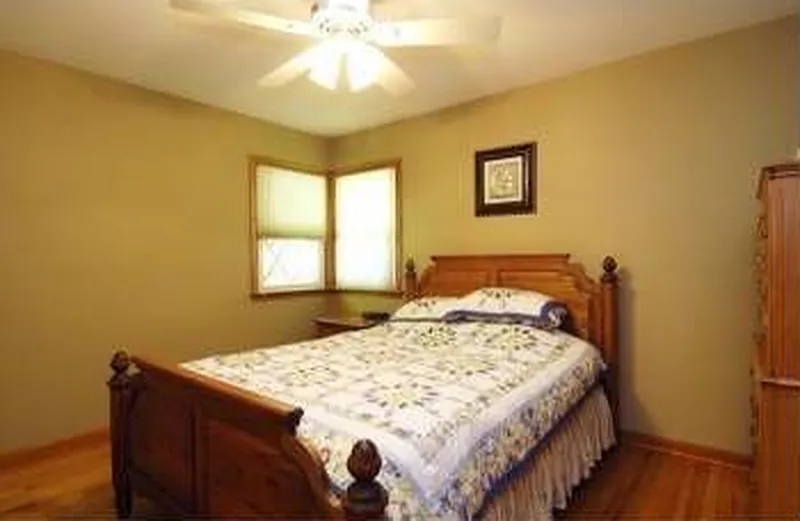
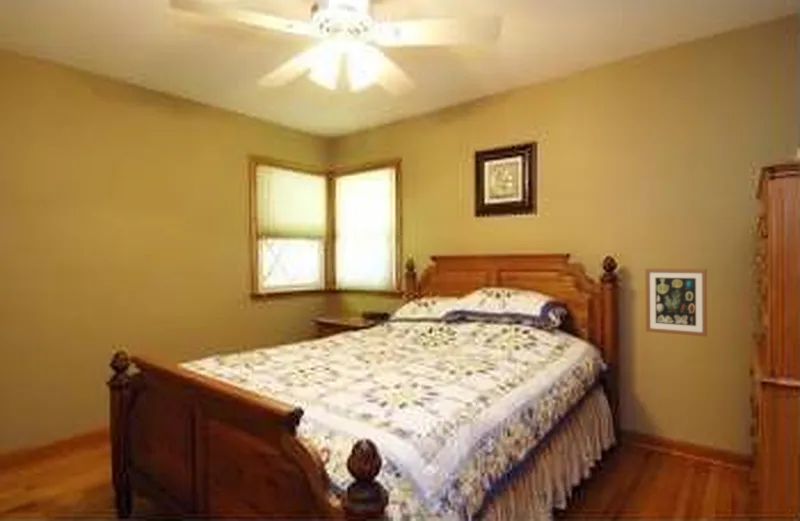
+ wall art (675, 301)
